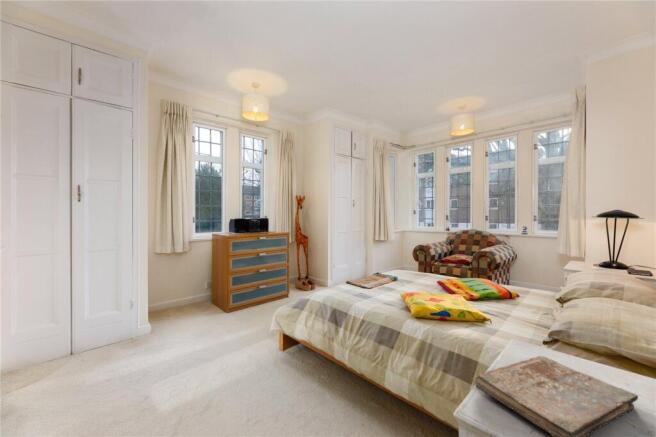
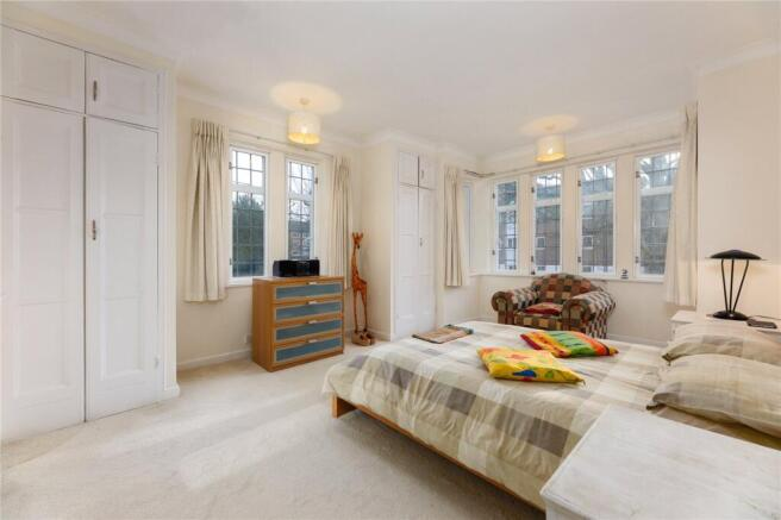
- book (552, 390)
